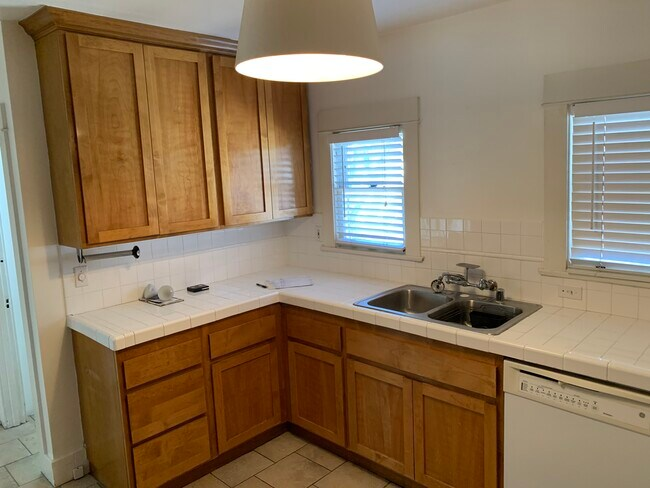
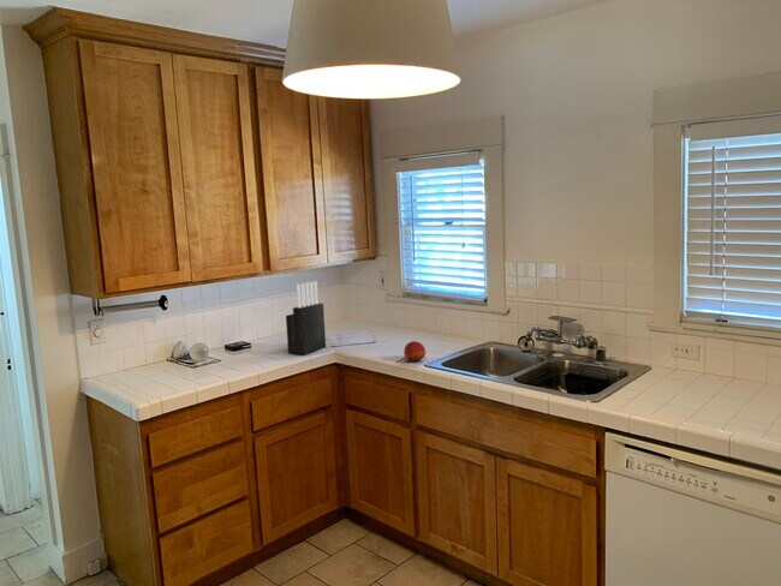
+ knife block (303, 316)
+ fruit (415, 351)
